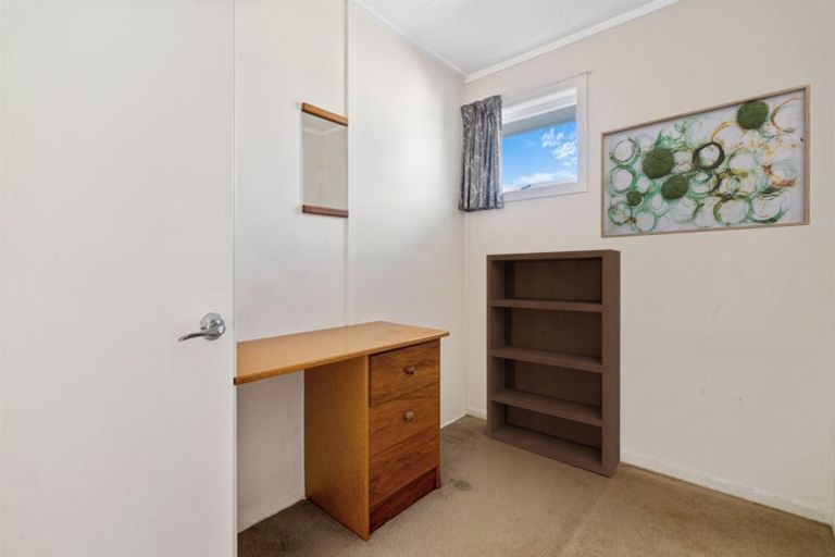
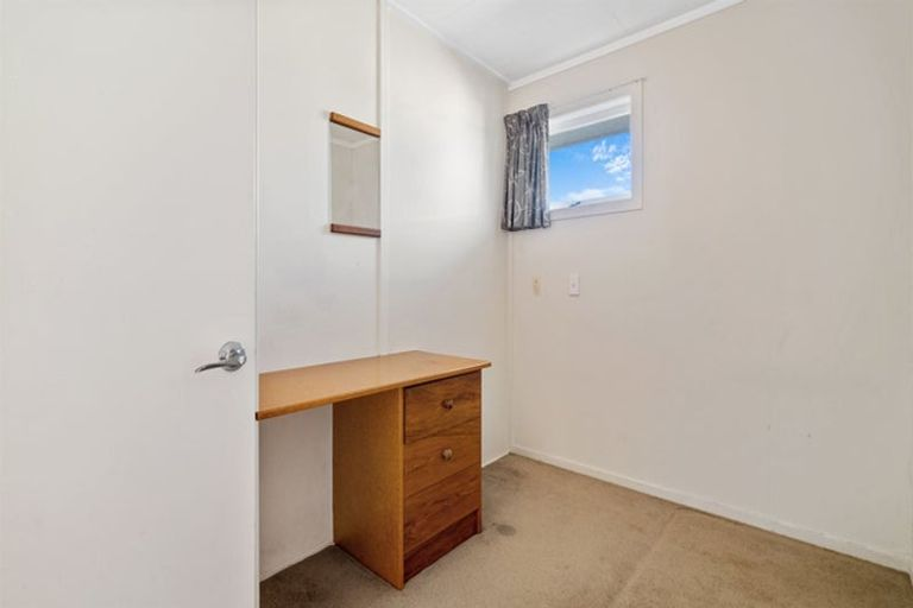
- bookcase (548, 350)
- wall art (689, 172)
